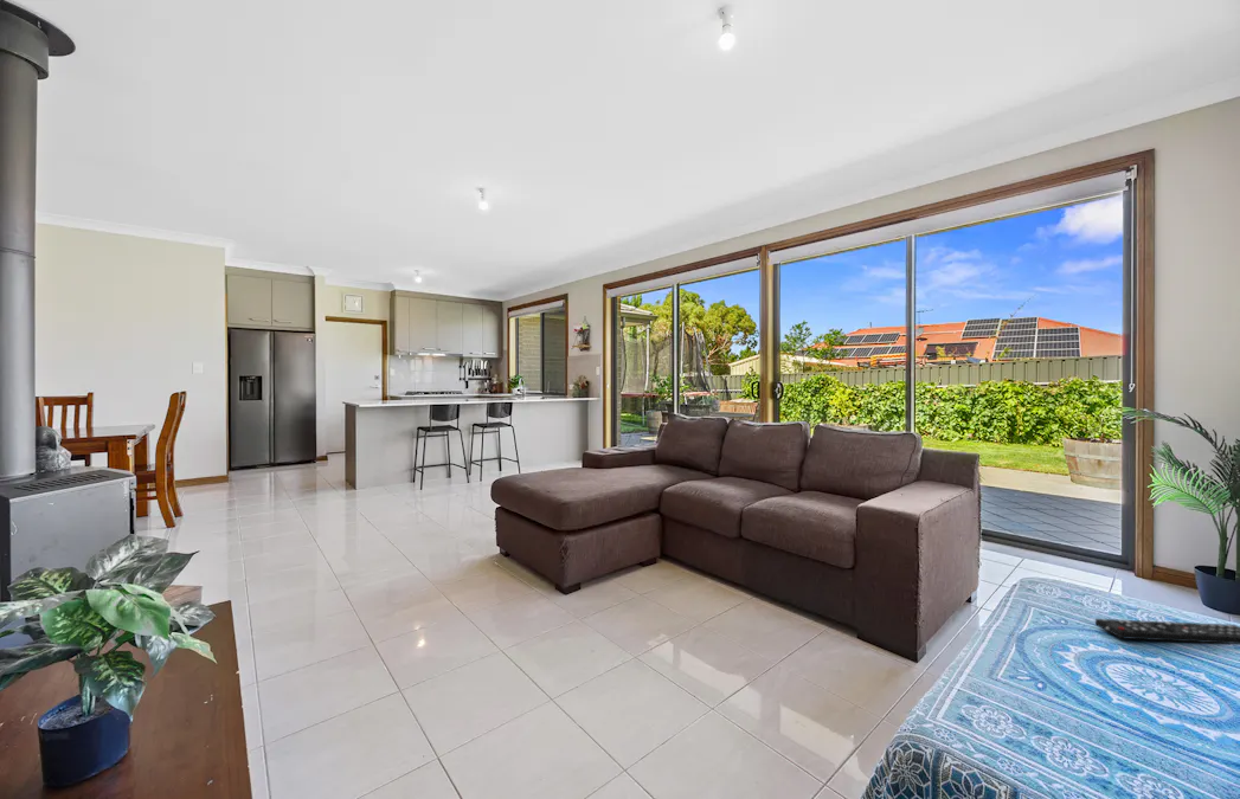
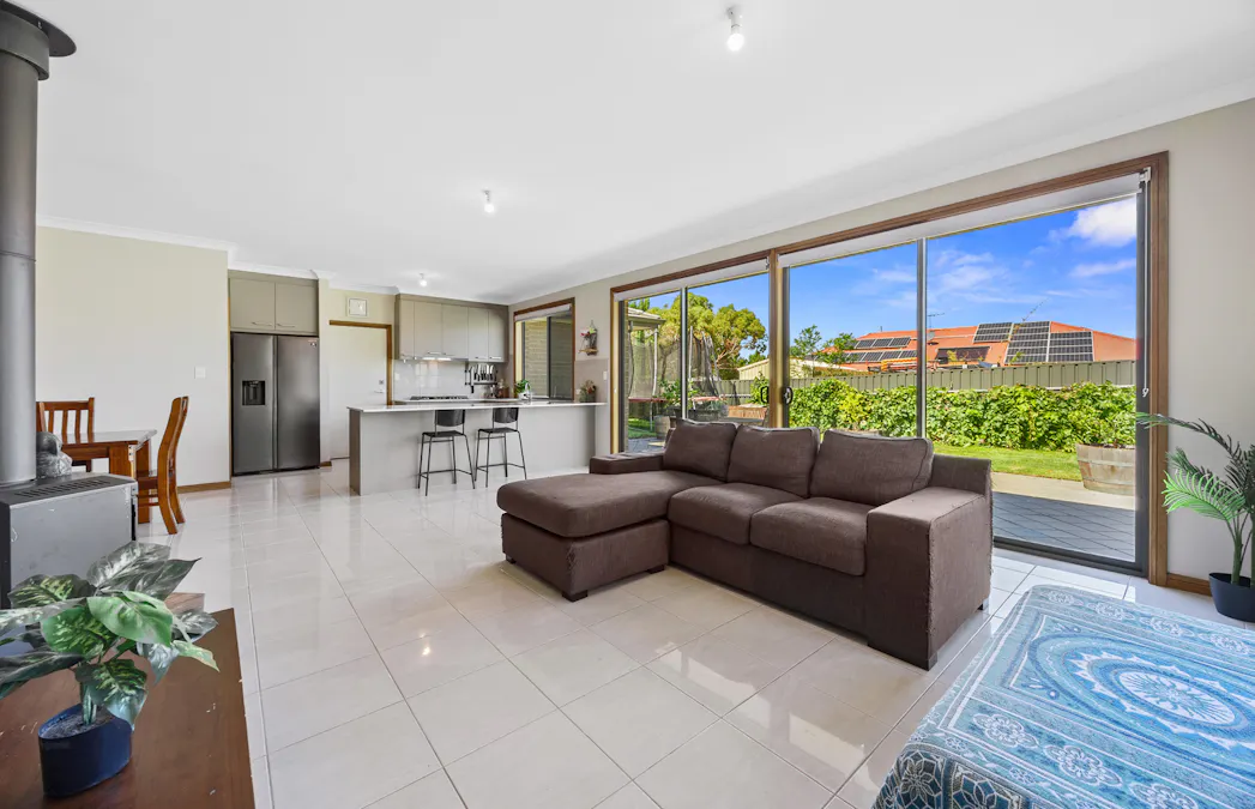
- remote control (1177, 630)
